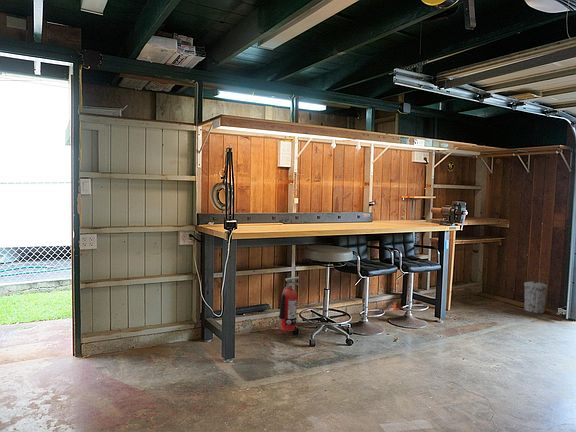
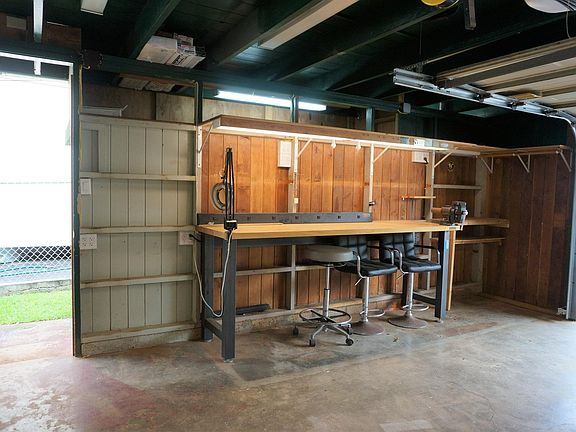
- fire extinguisher (288, 303)
- trash can (535, 296)
